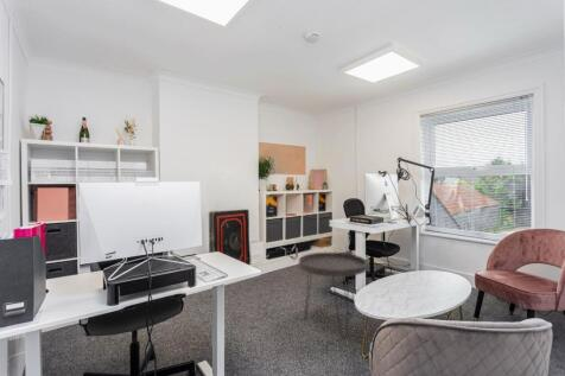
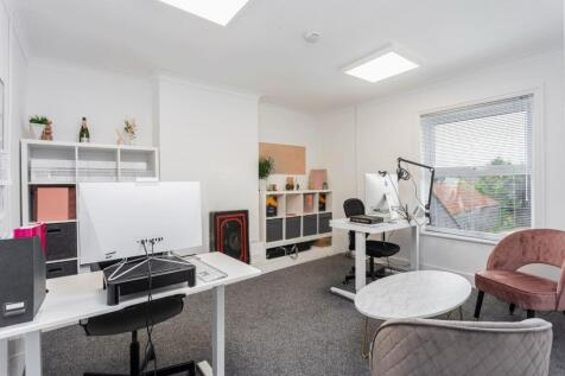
- side table (335, 291)
